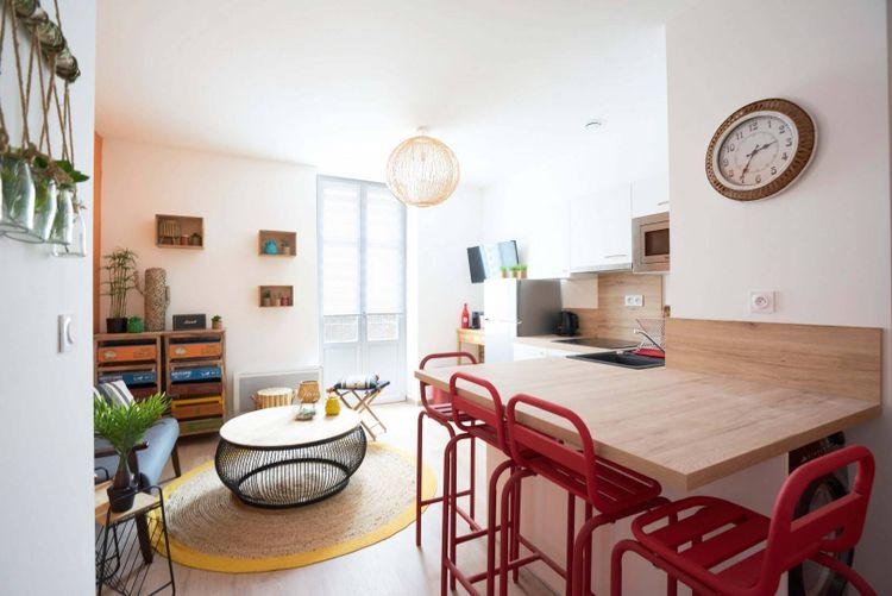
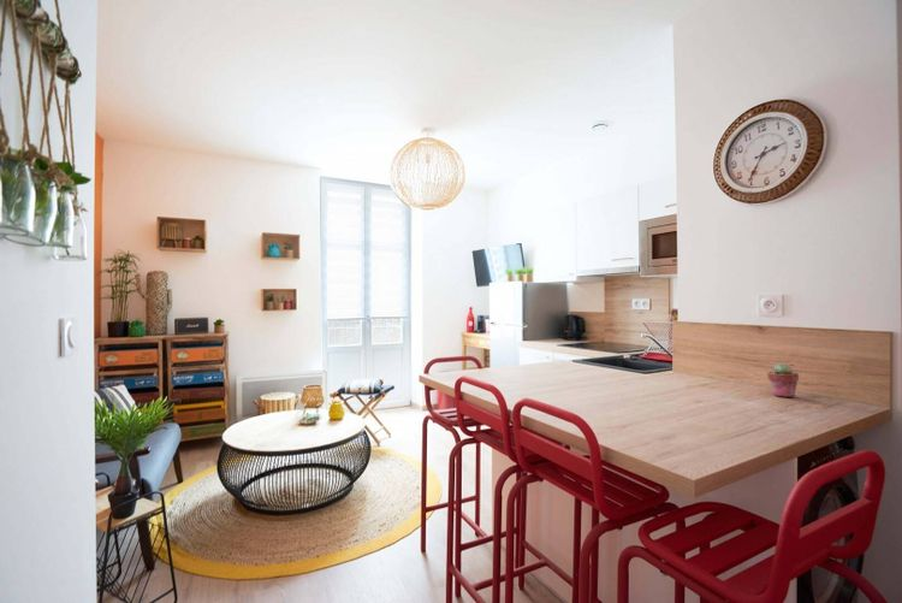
+ potted succulent (783, 379)
